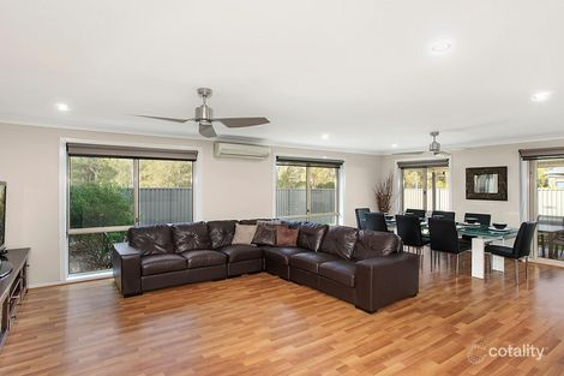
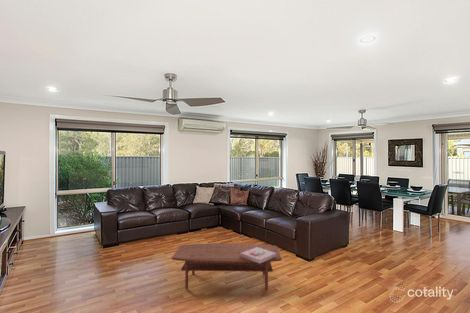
+ decorative box (258, 253)
+ coffee table (227, 266)
